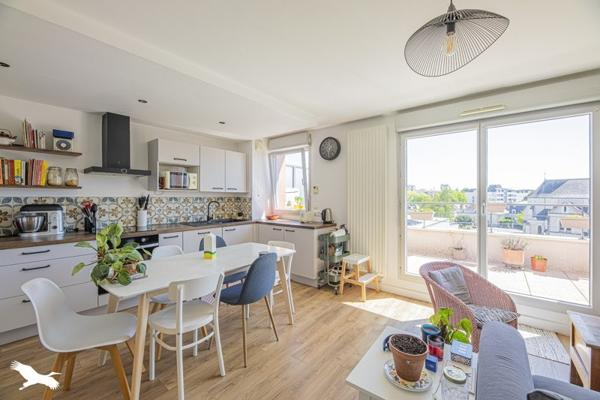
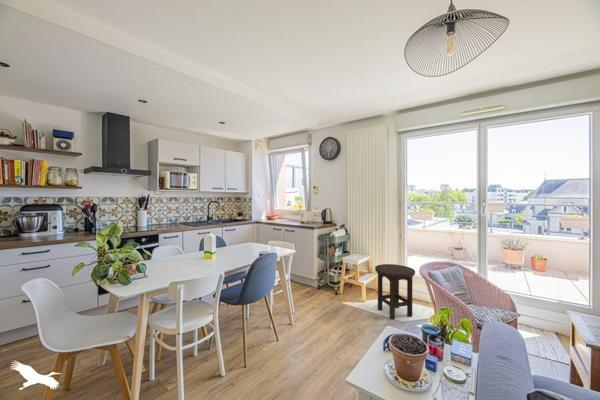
+ stool (394, 290)
